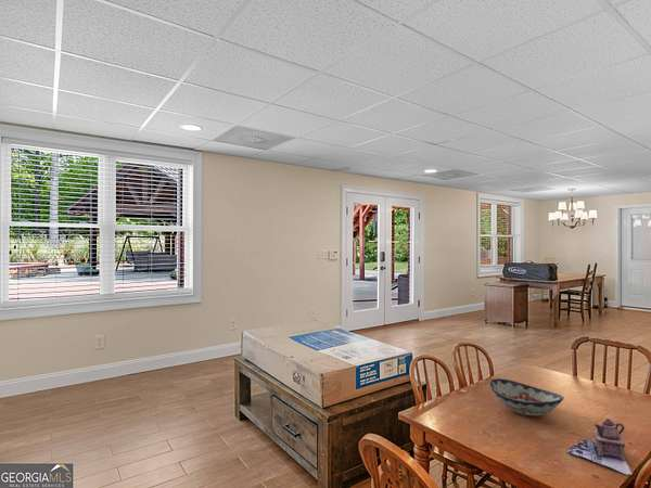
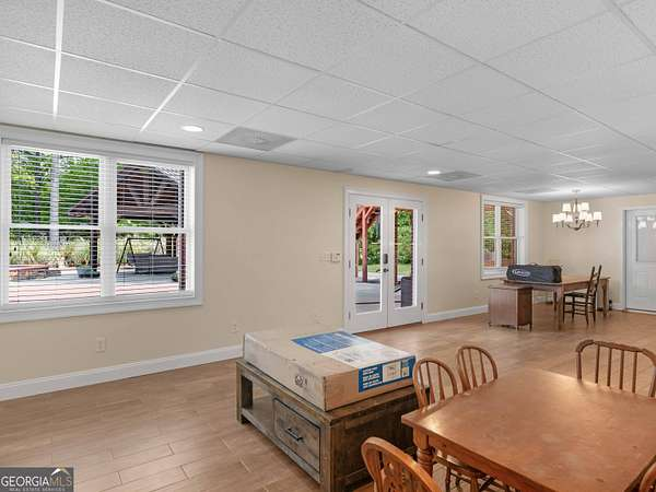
- teapot (605, 436)
- decorative bowl (524, 399)
